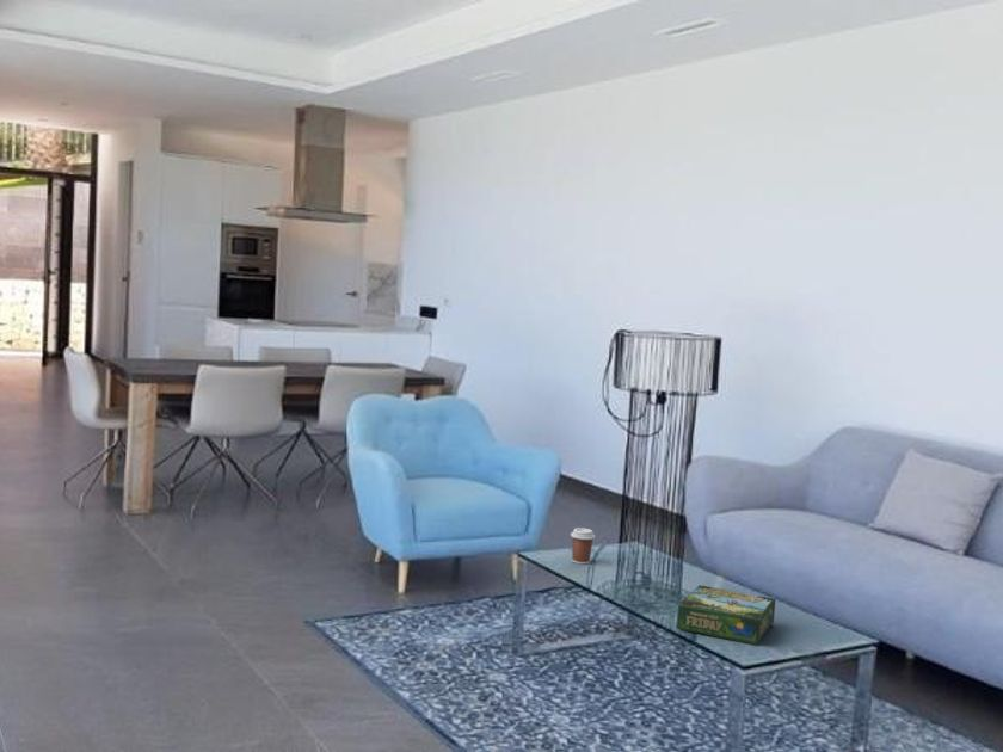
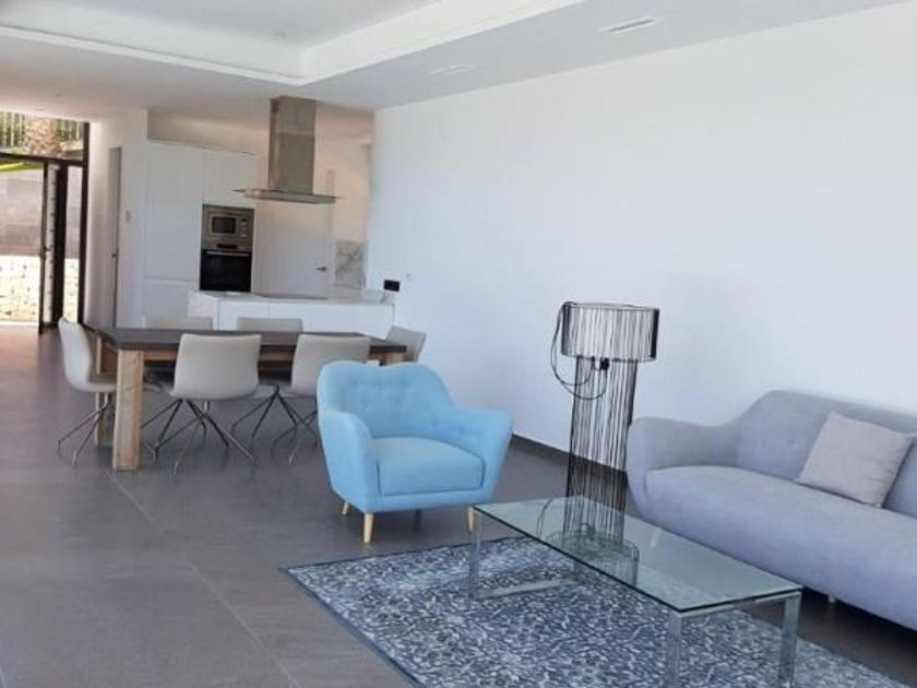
- board game (726, 614)
- coffee cup (582, 545)
